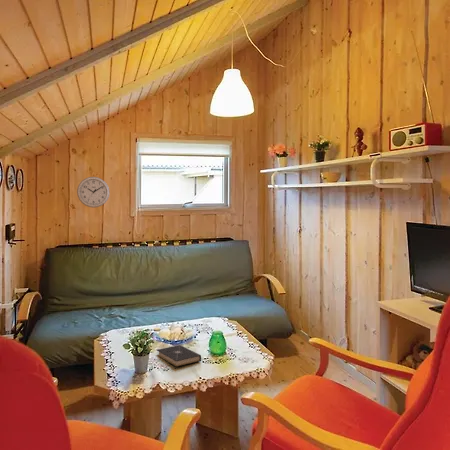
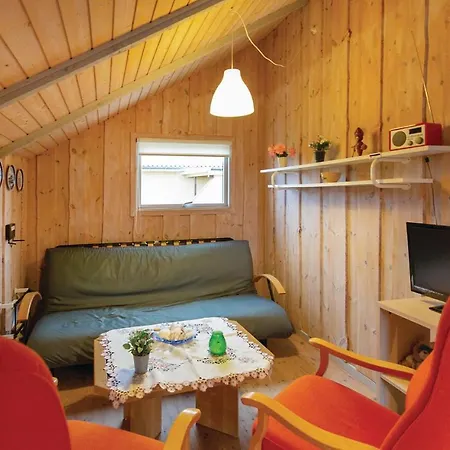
- book (178, 355)
- wall clock (93, 192)
